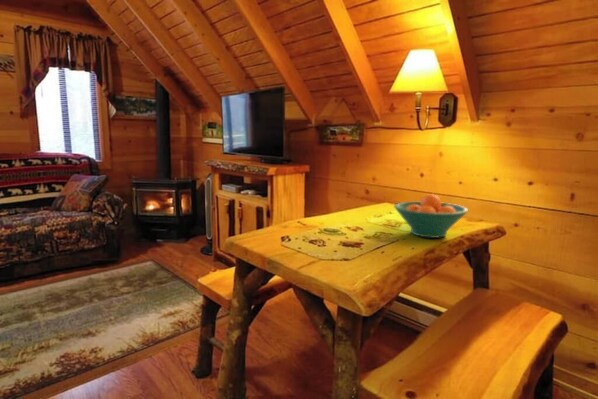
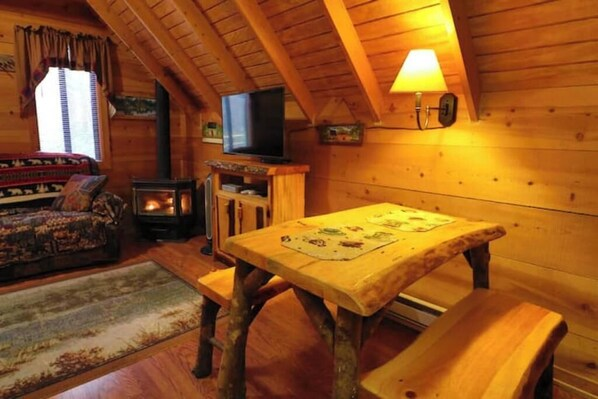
- fruit bowl (429, 214)
